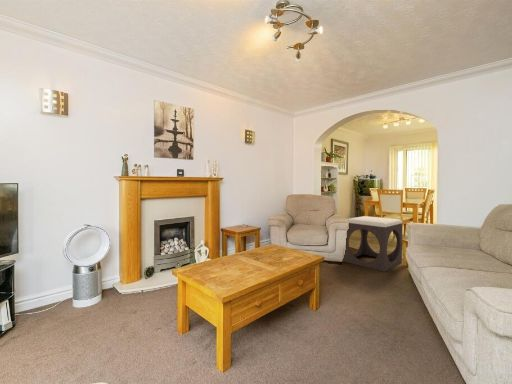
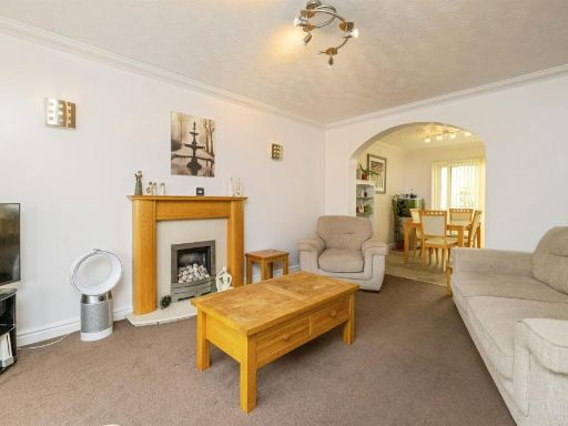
- footstool (376, 237)
